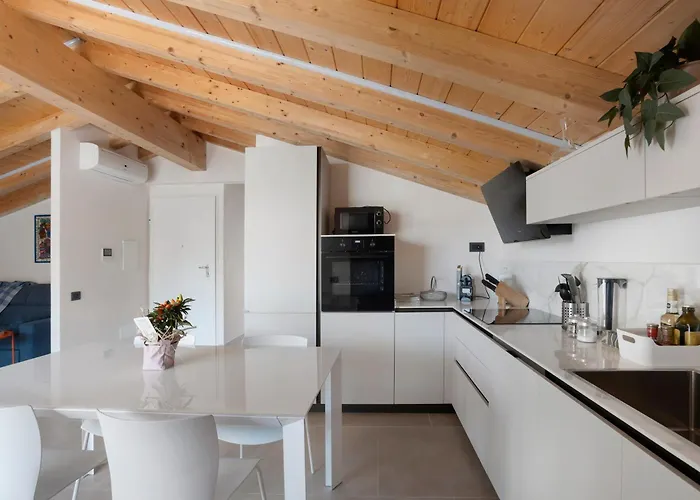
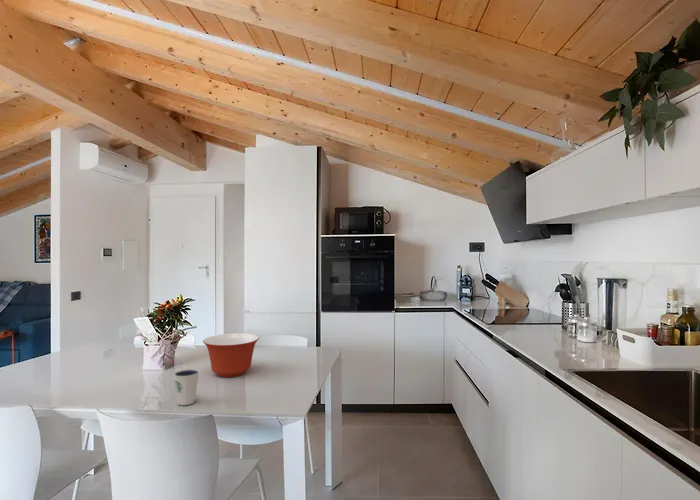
+ dixie cup (186, 387)
+ mixing bowl (231, 355)
